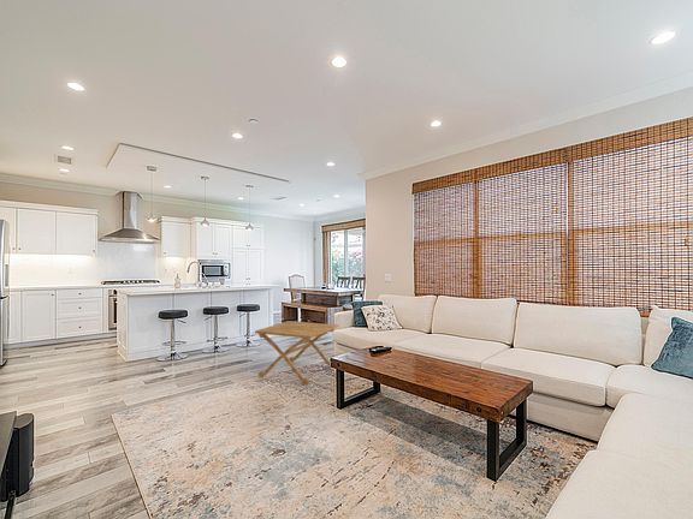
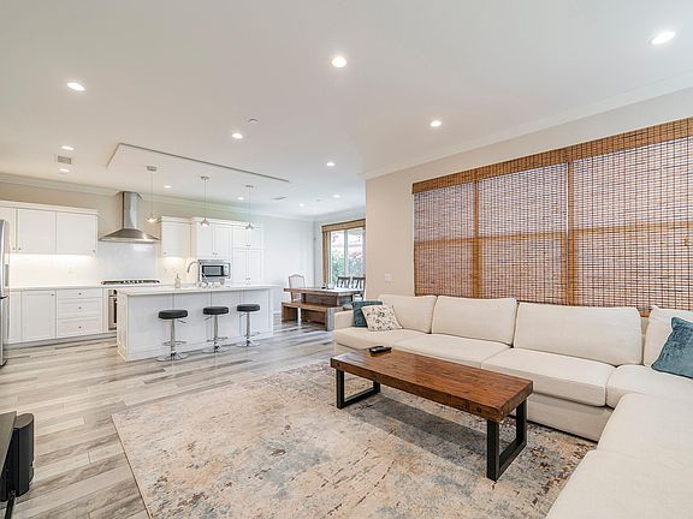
- side table (298, 348)
